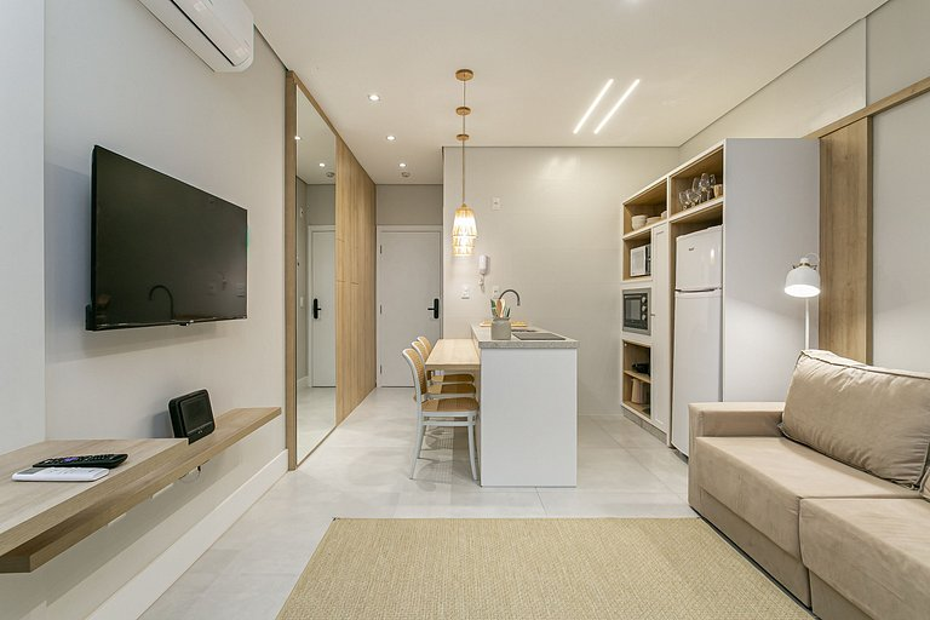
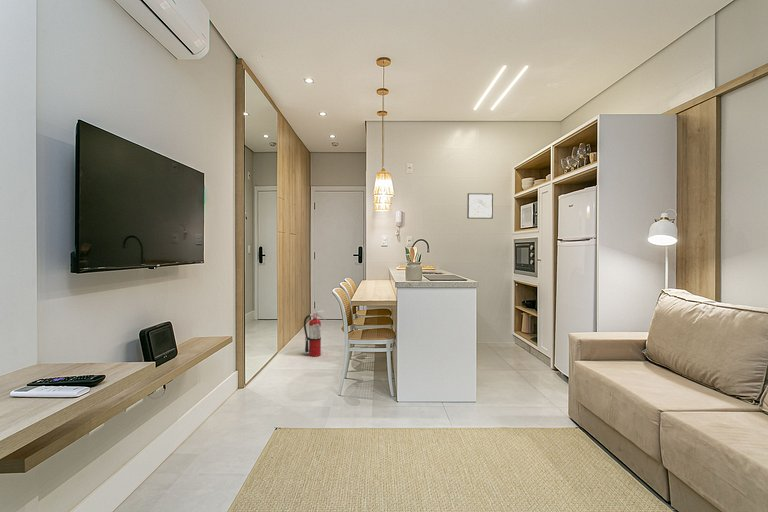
+ wall art (480, 206)
+ fire extinguisher (314, 332)
